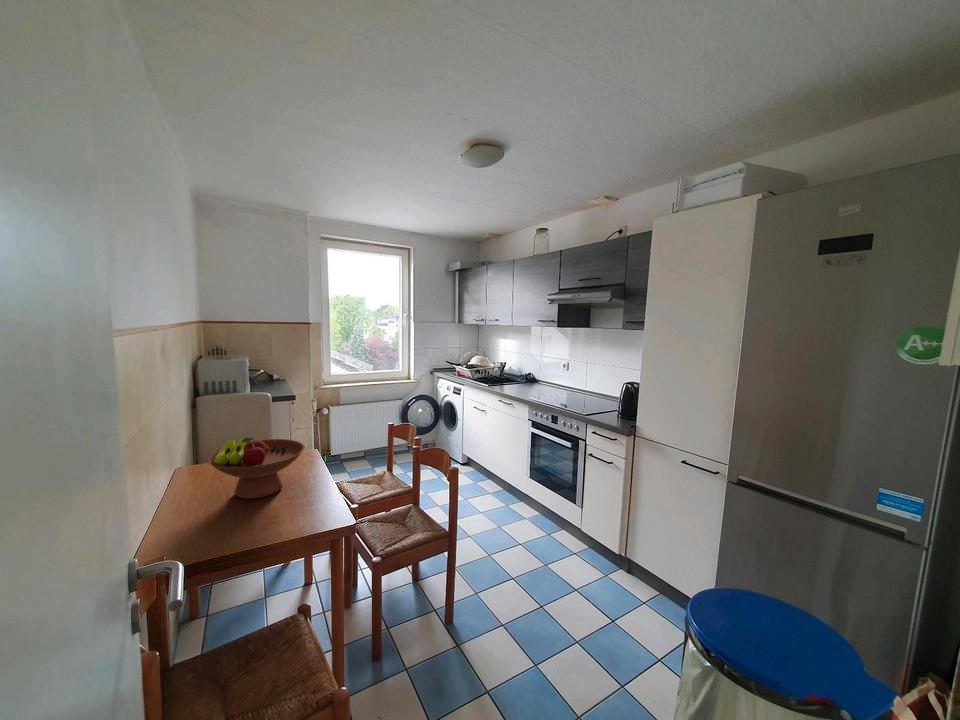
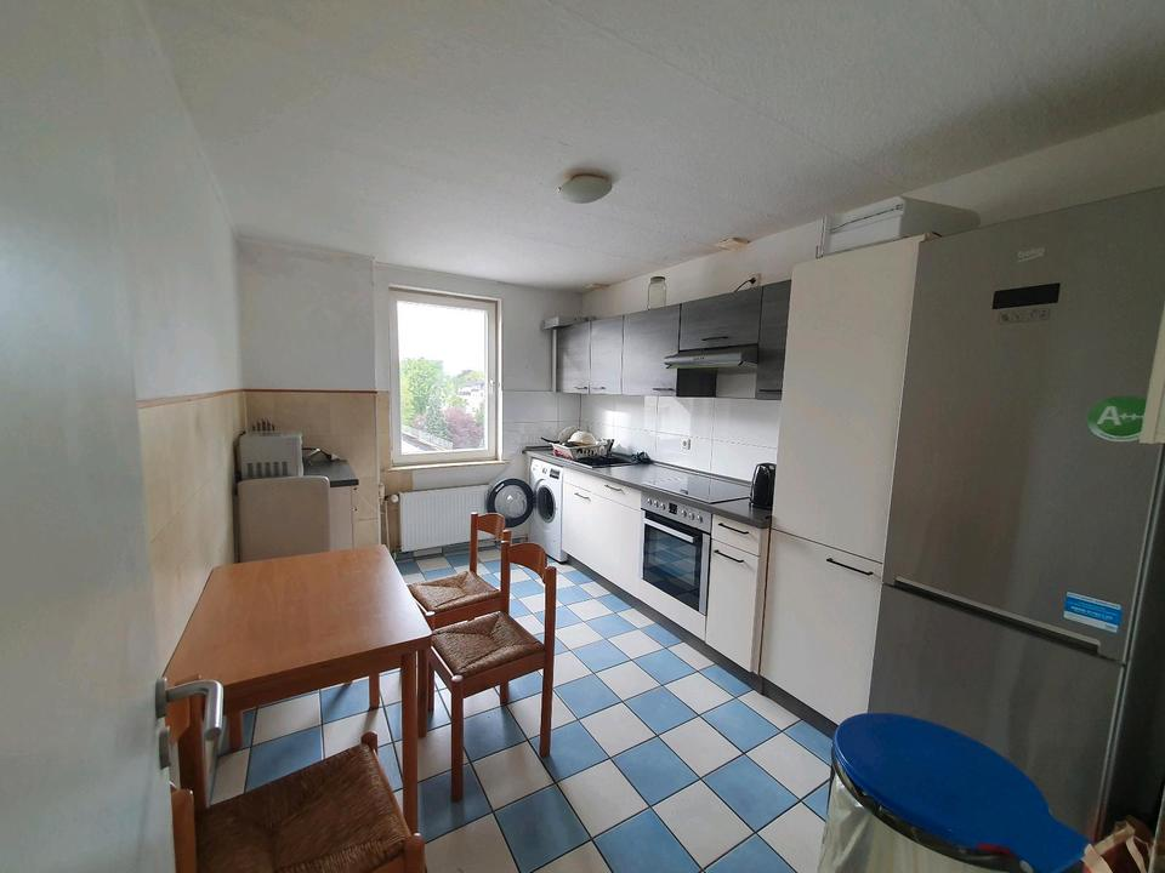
- fruit bowl (258, 463)
